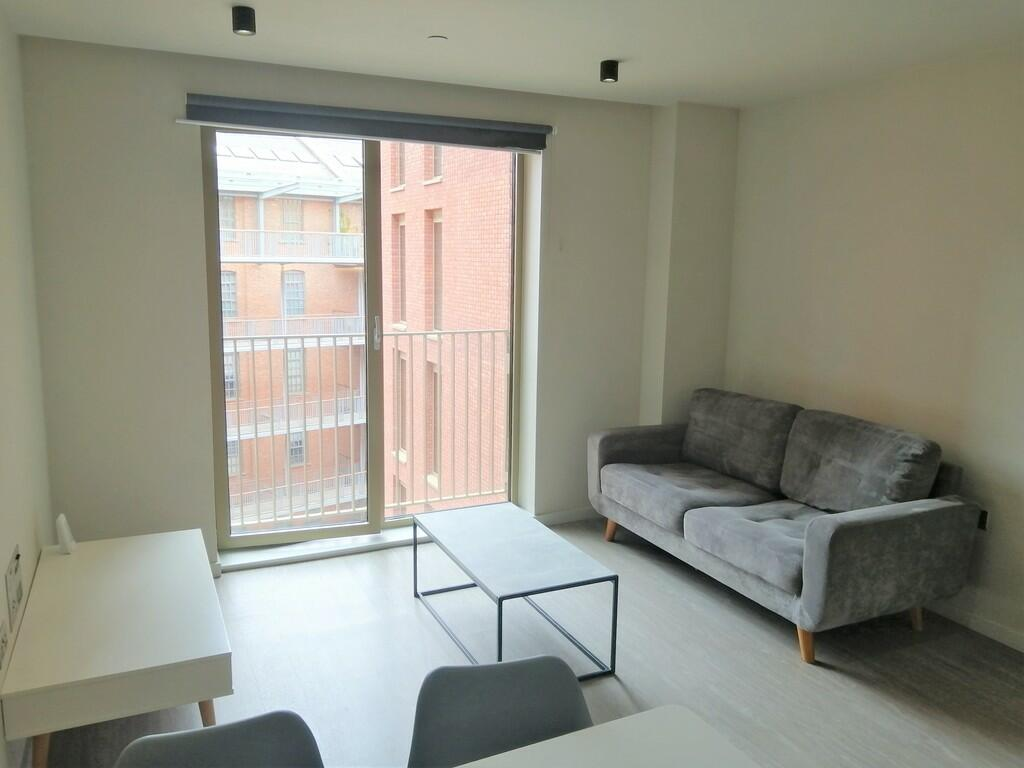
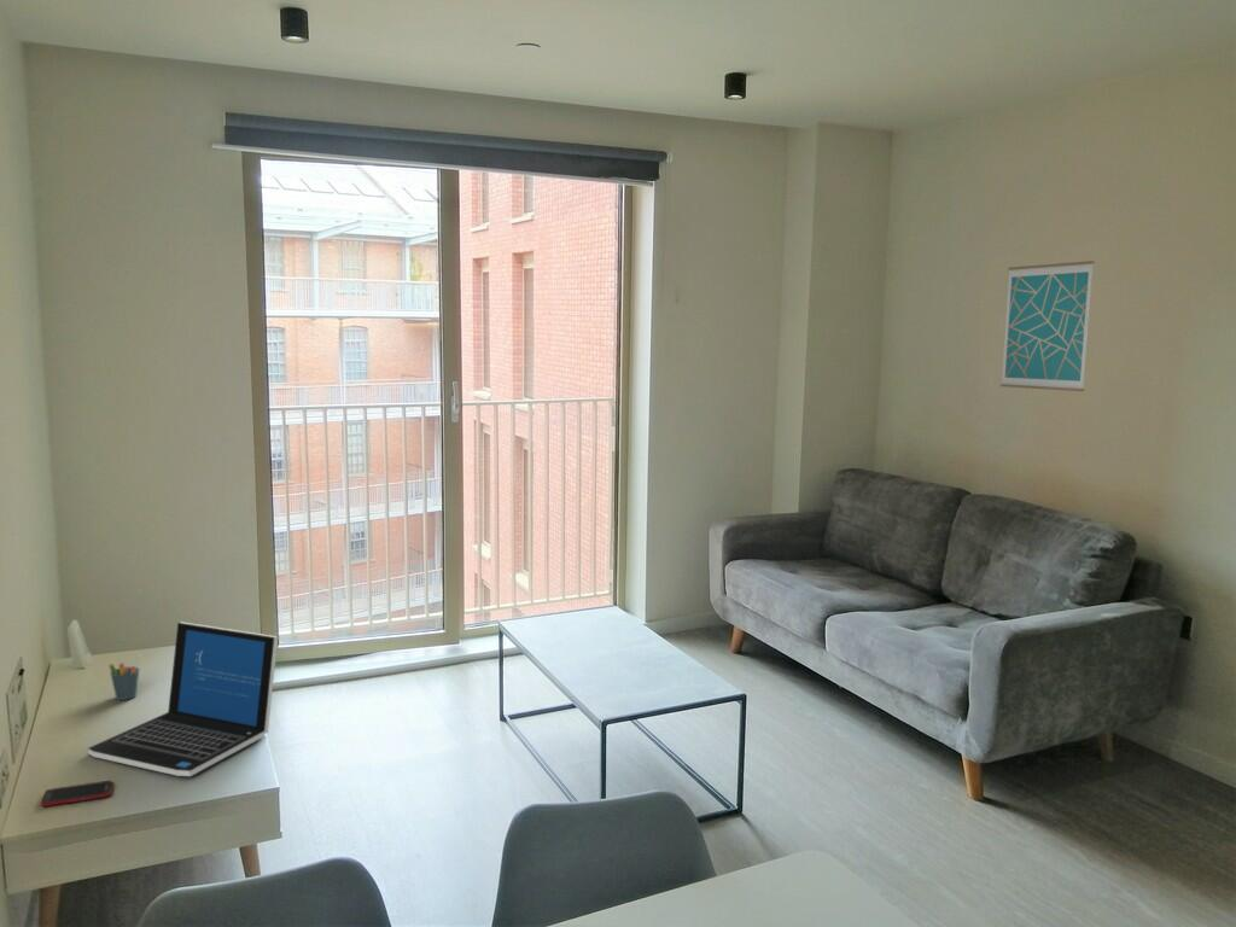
+ pen holder (124, 677)
+ cell phone (77, 793)
+ laptop (183, 694)
+ wall art (1044, 327)
